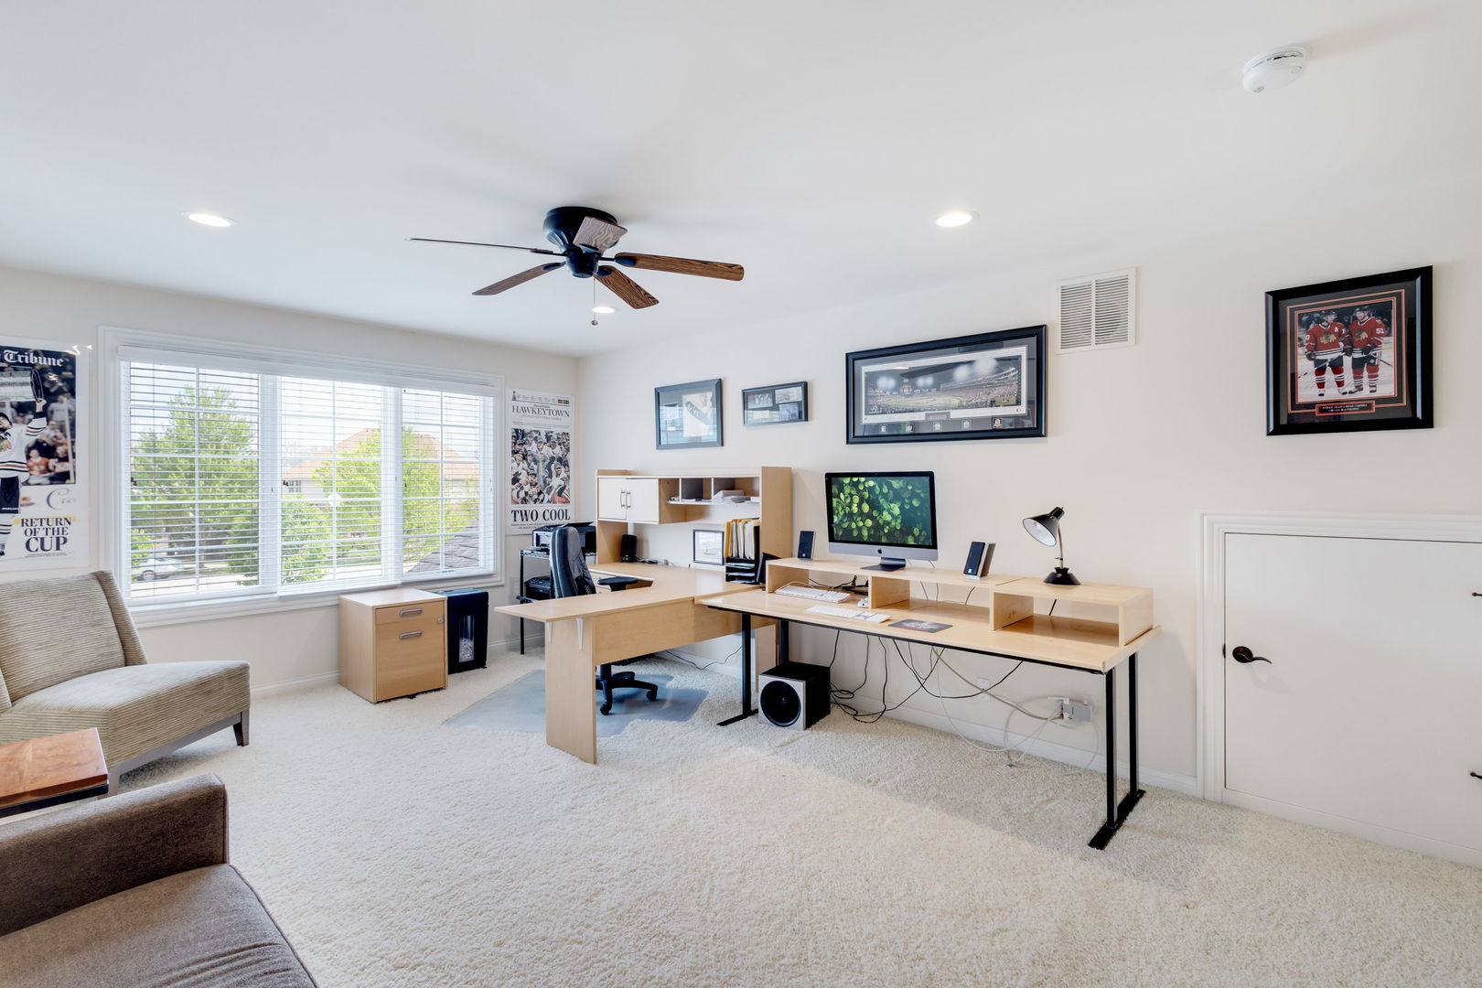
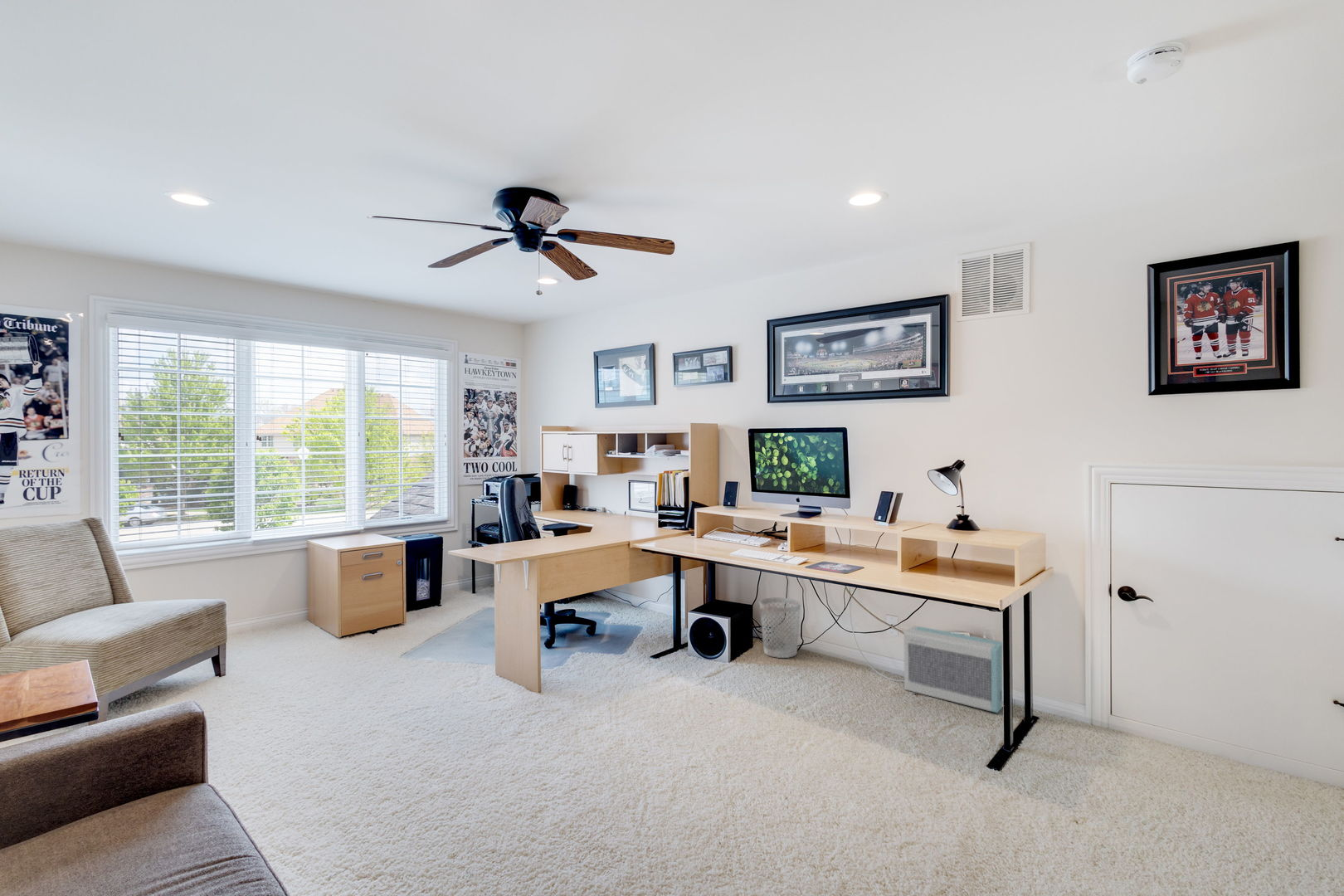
+ wastebasket (780, 627)
+ air purifier (953, 666)
